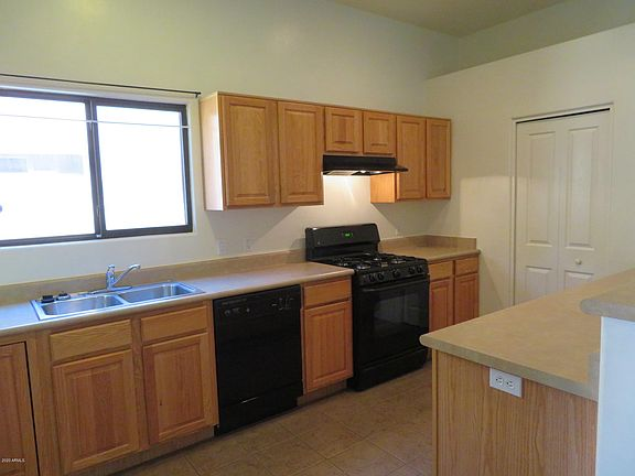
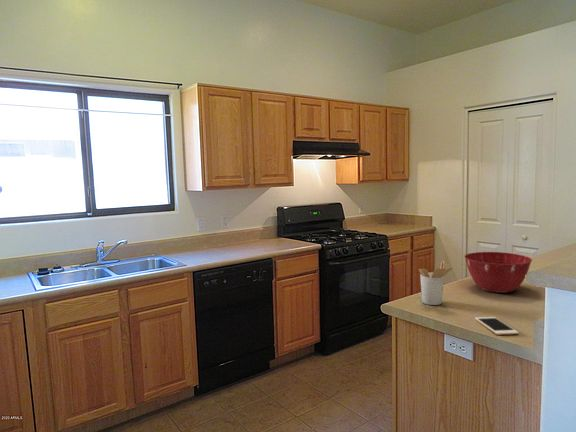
+ utensil holder (435, 283)
+ mixing bowl (496, 273)
+ cell phone (495, 325)
